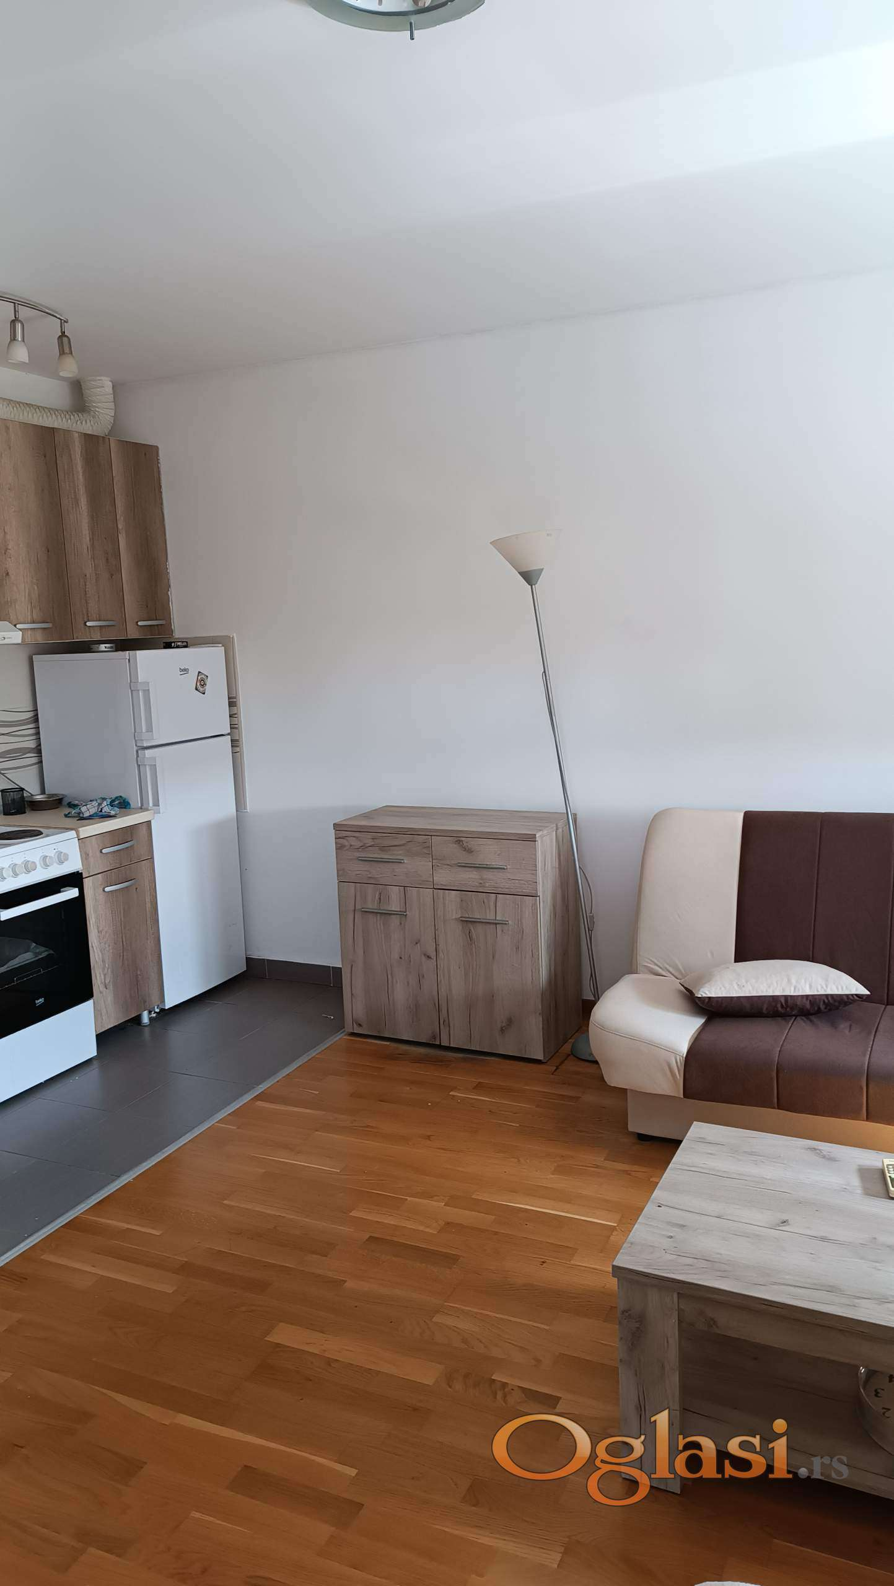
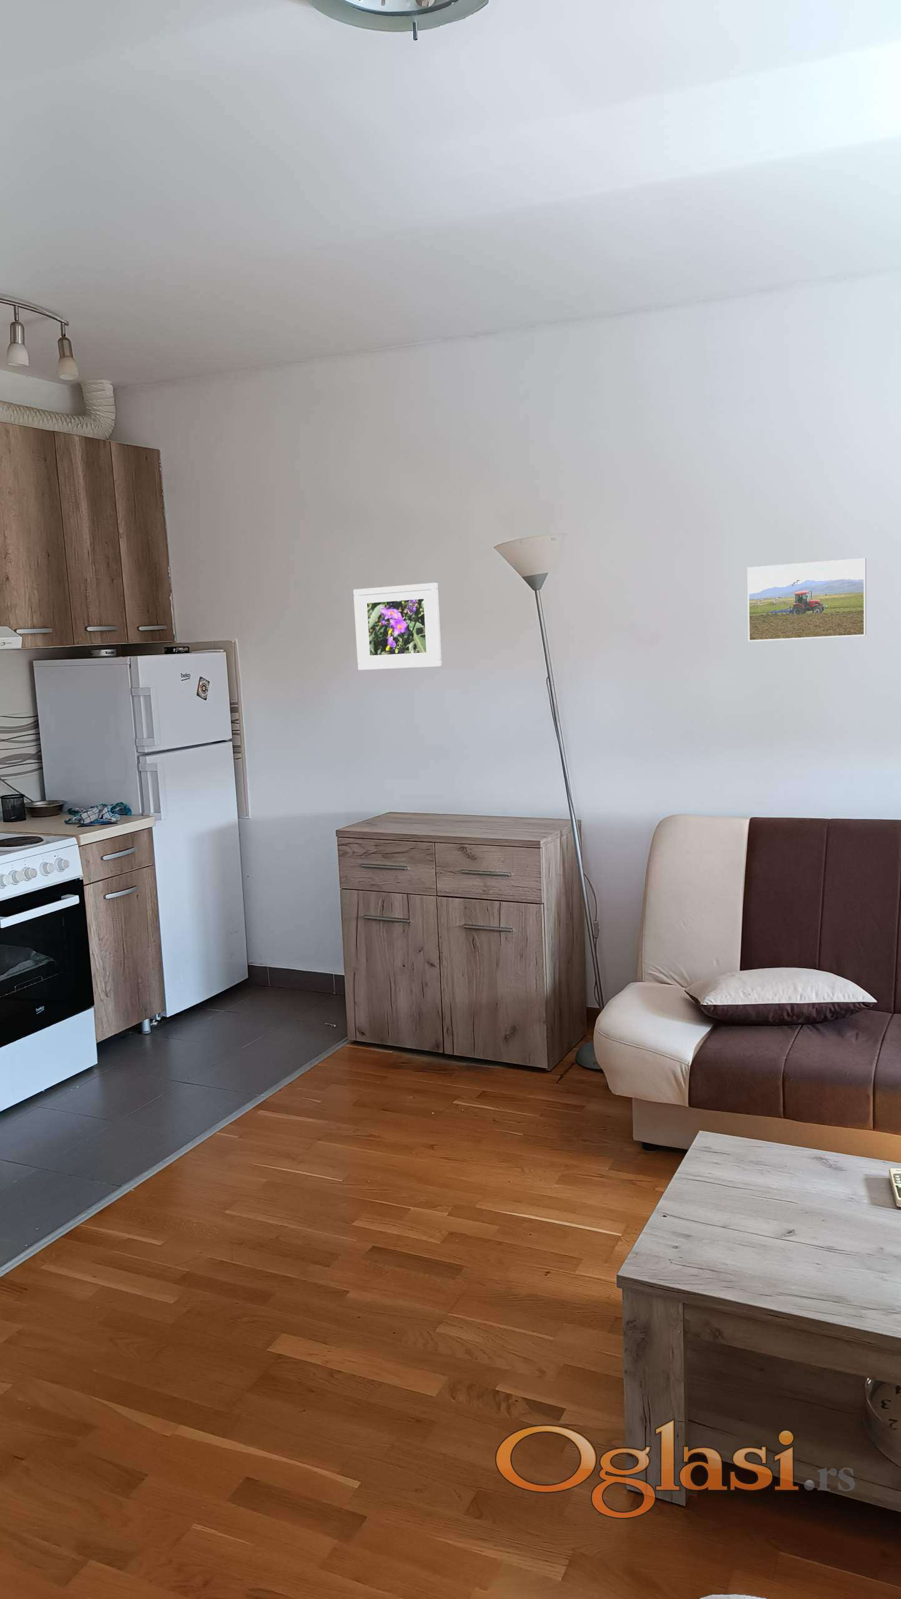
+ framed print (806, 601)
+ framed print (396, 627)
